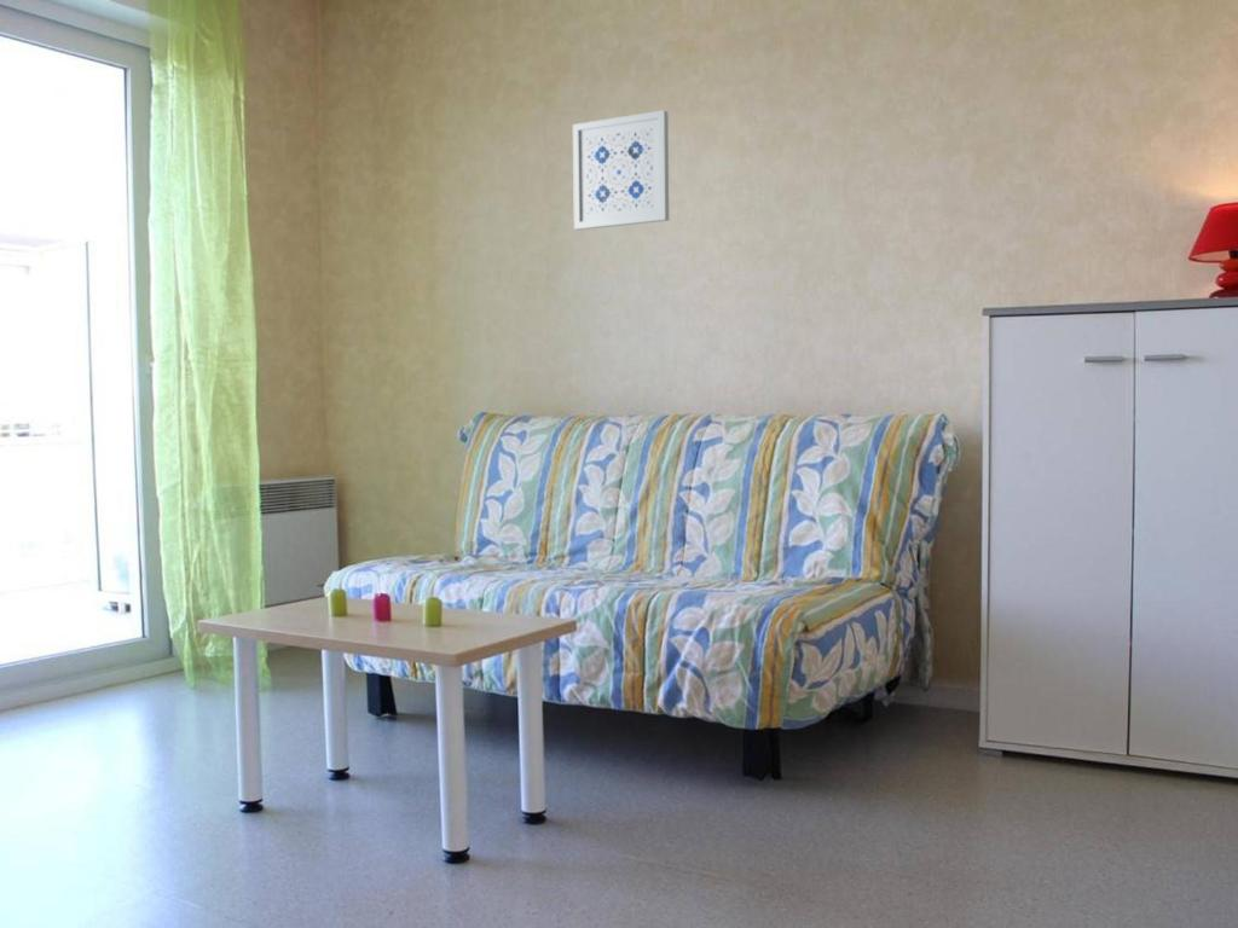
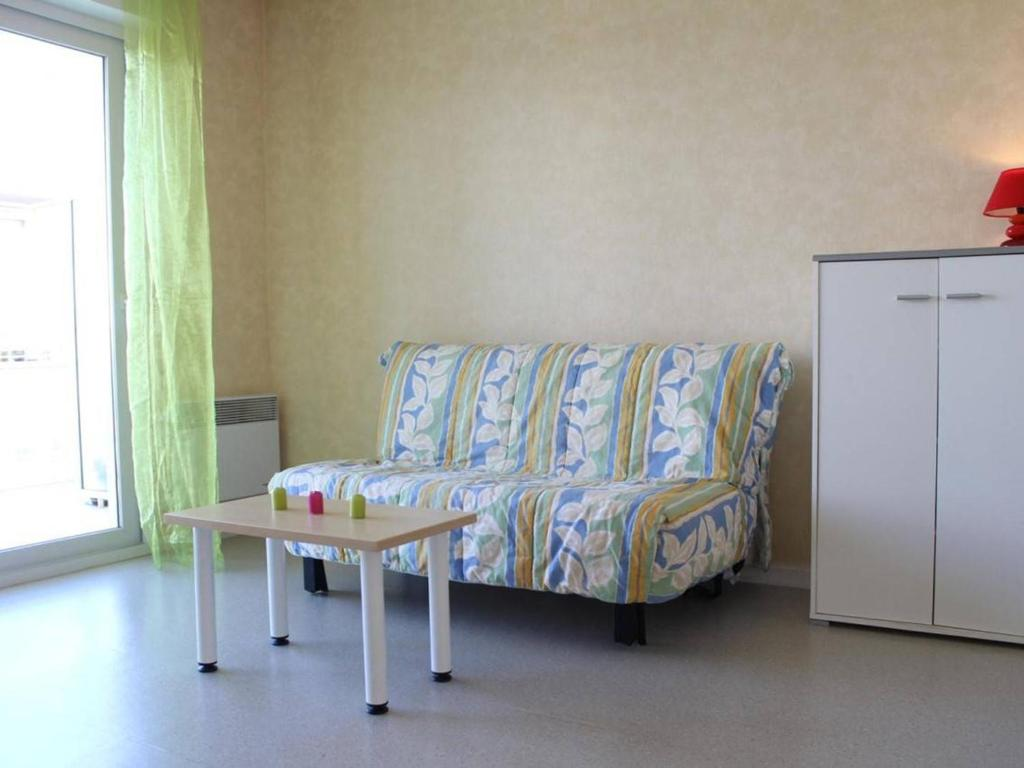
- wall art (619, 172)
